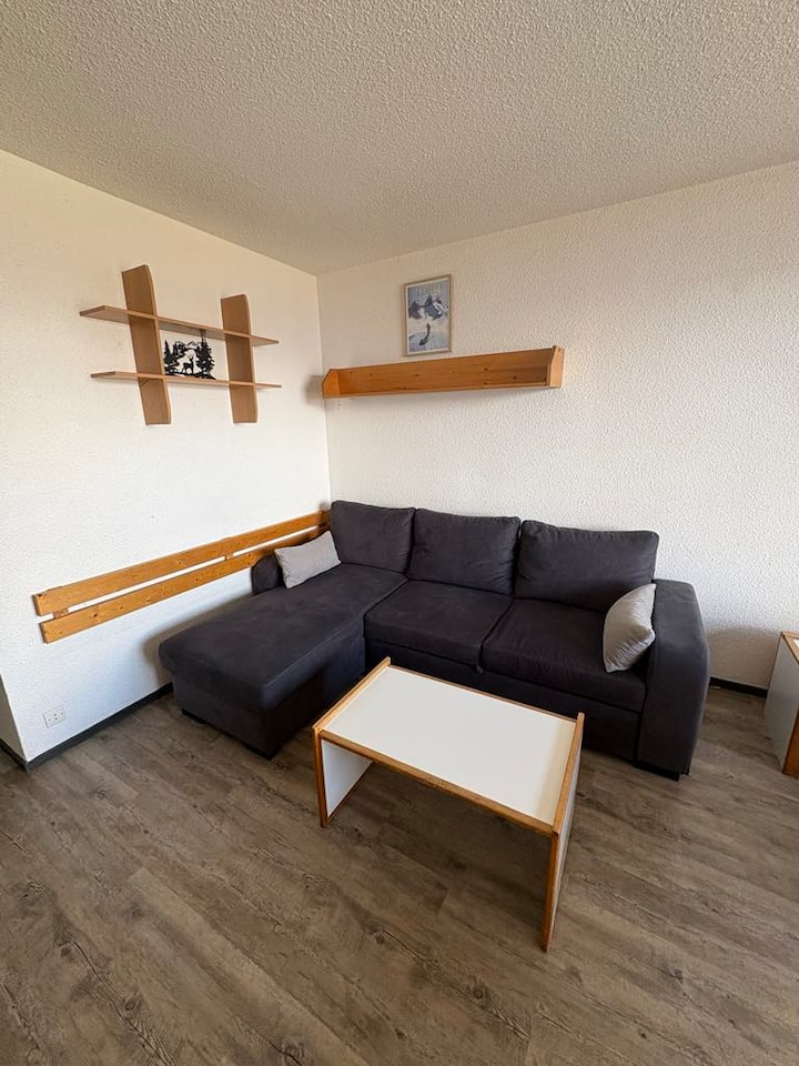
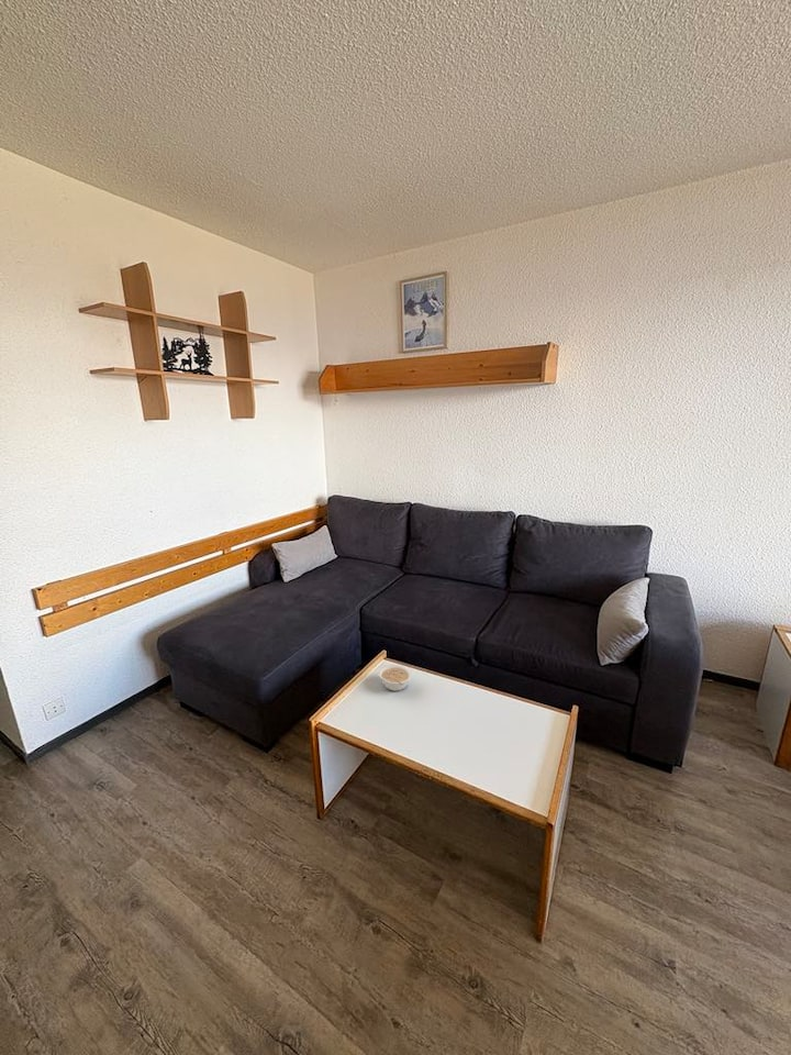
+ legume (396, 678)
